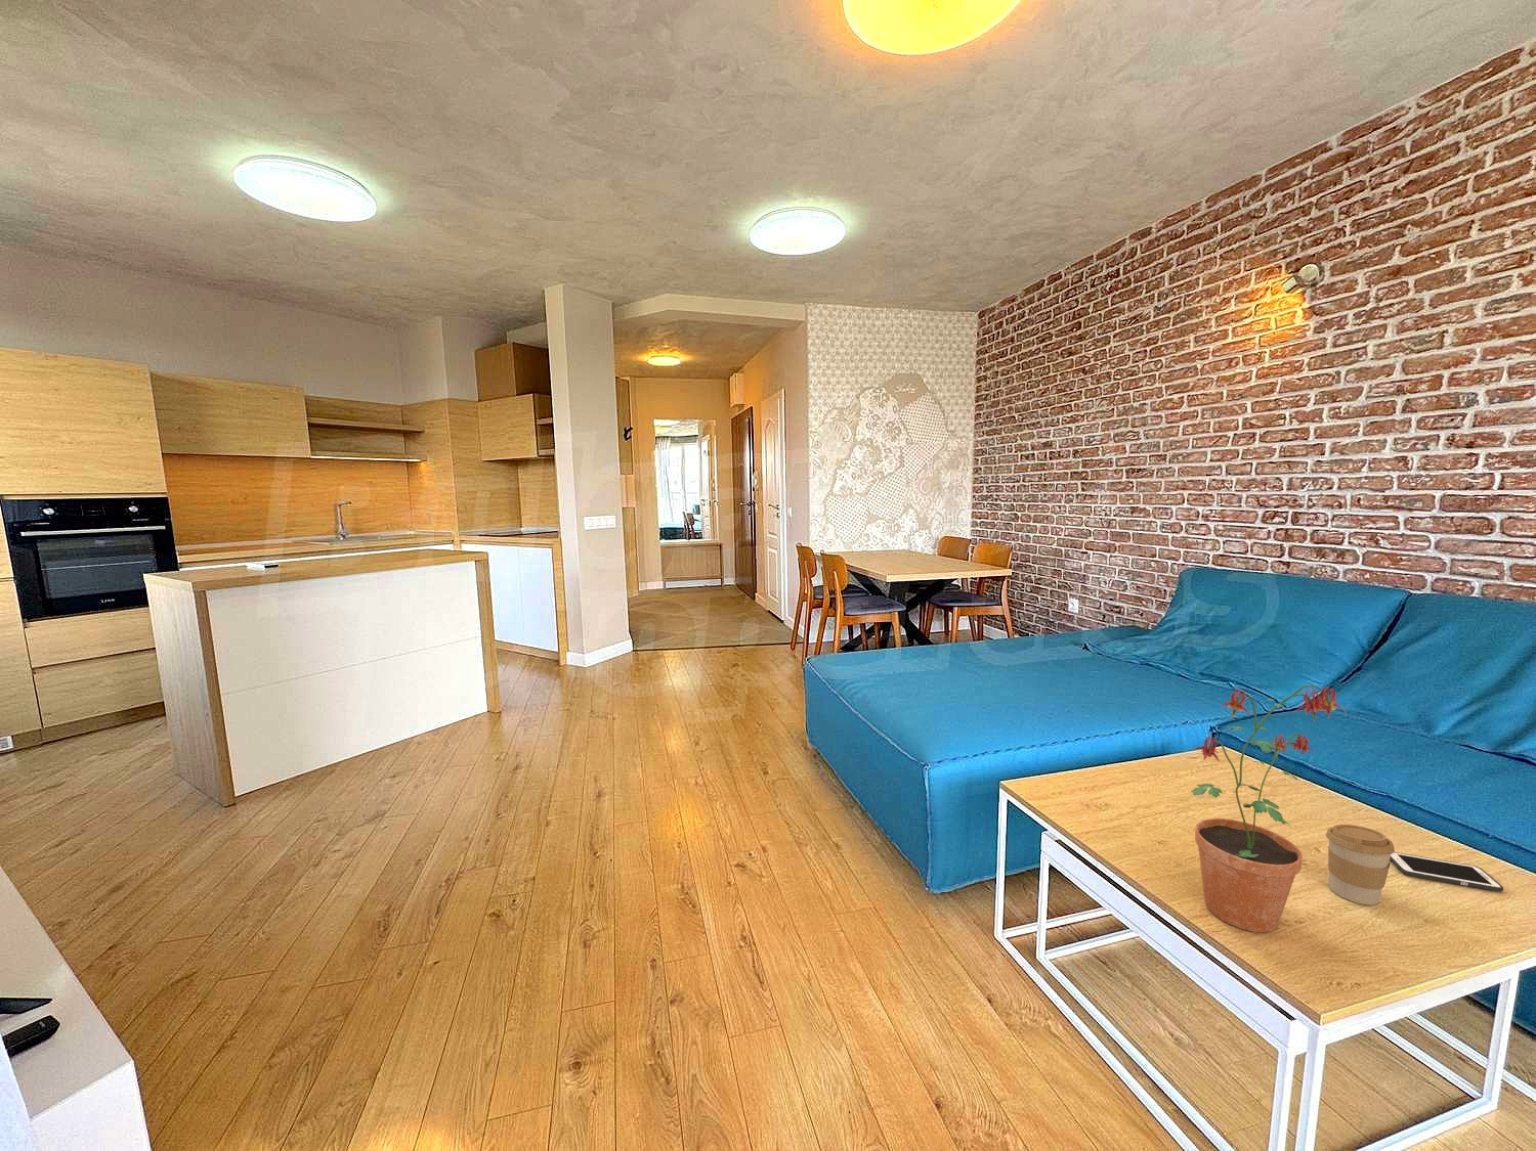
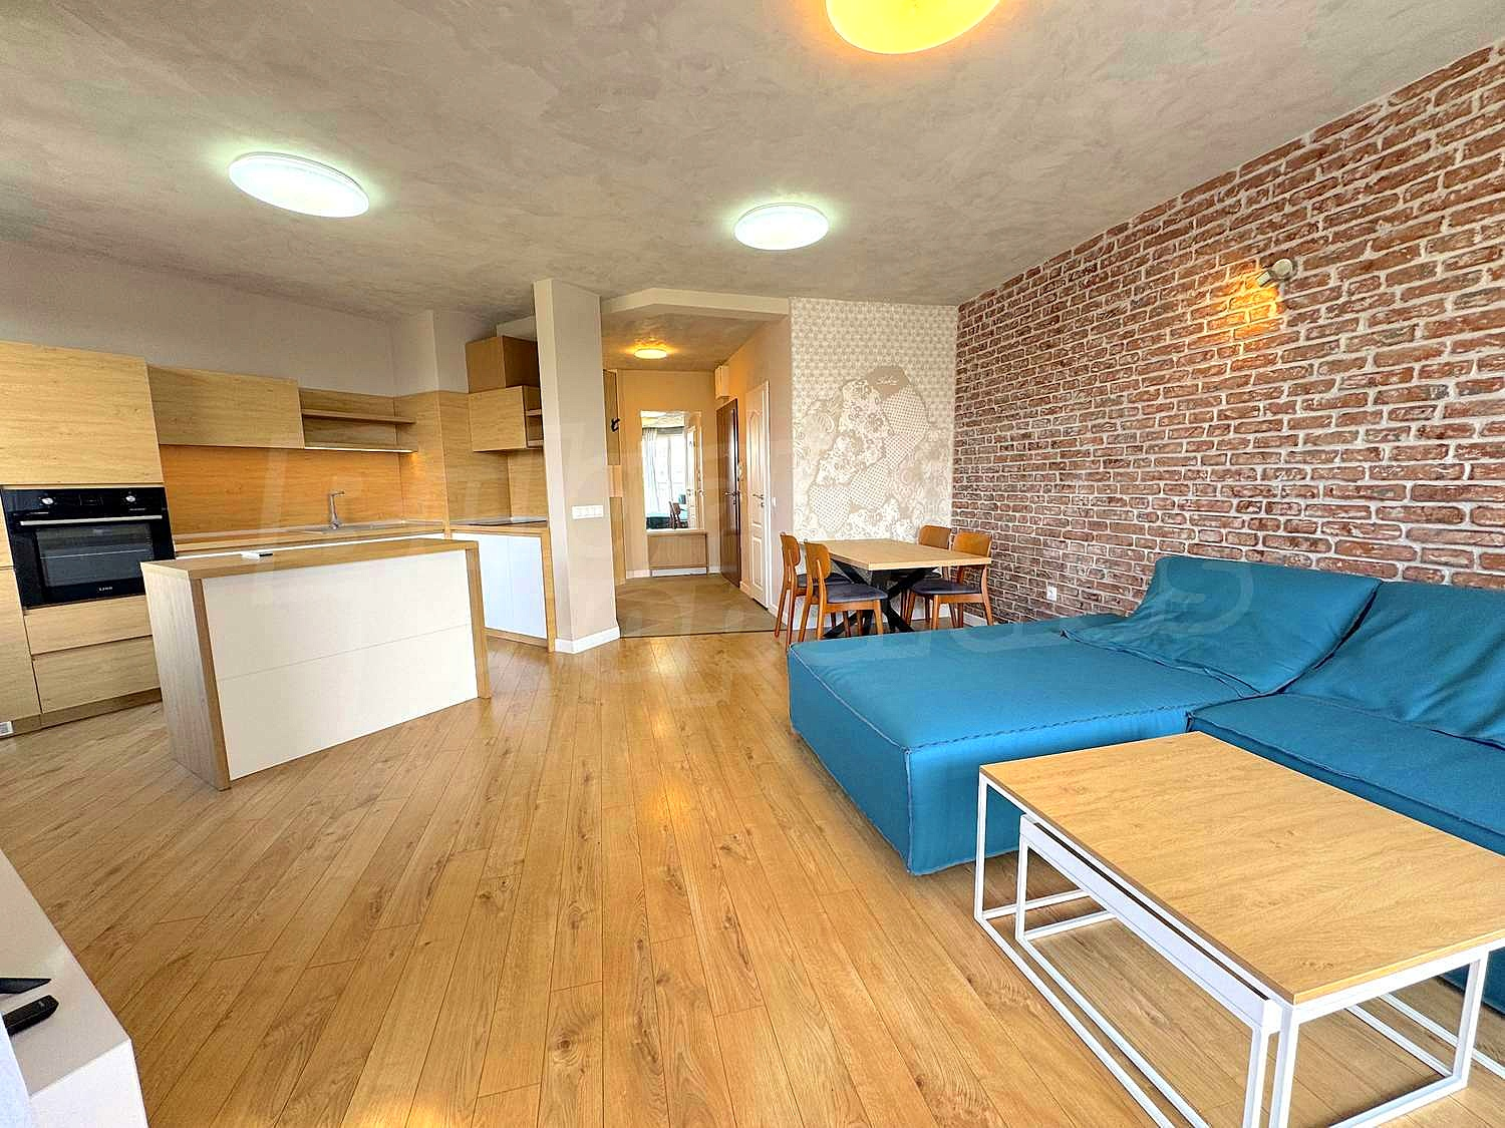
- coffee cup (1357, 862)
- cell phone (1440, 871)
- potted plant (1249, 793)
